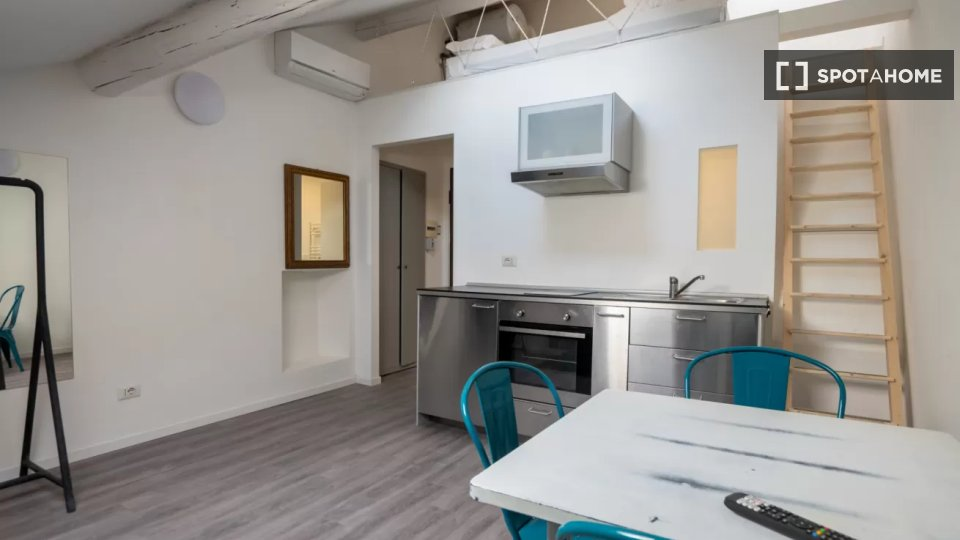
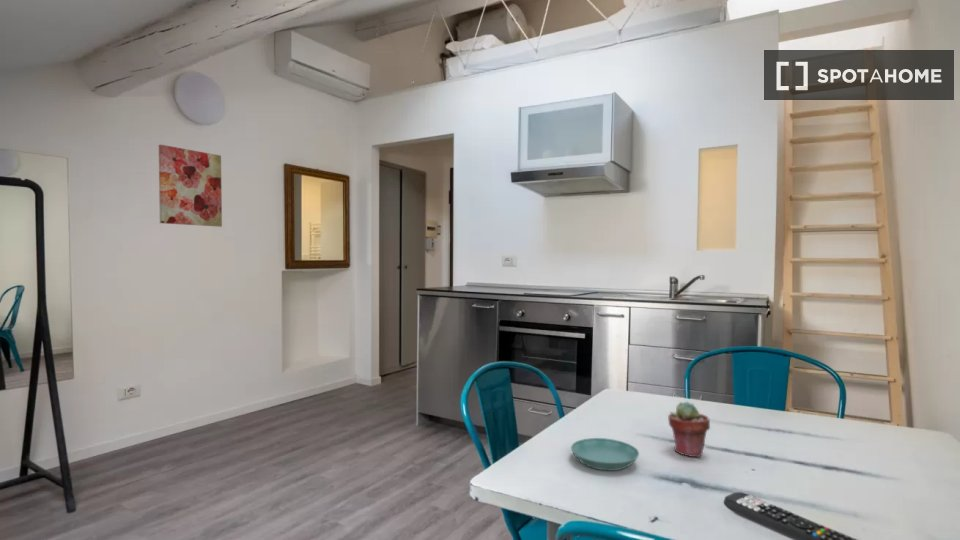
+ saucer (604, 455)
+ wall art (191, 187)
+ potted succulent (688, 426)
